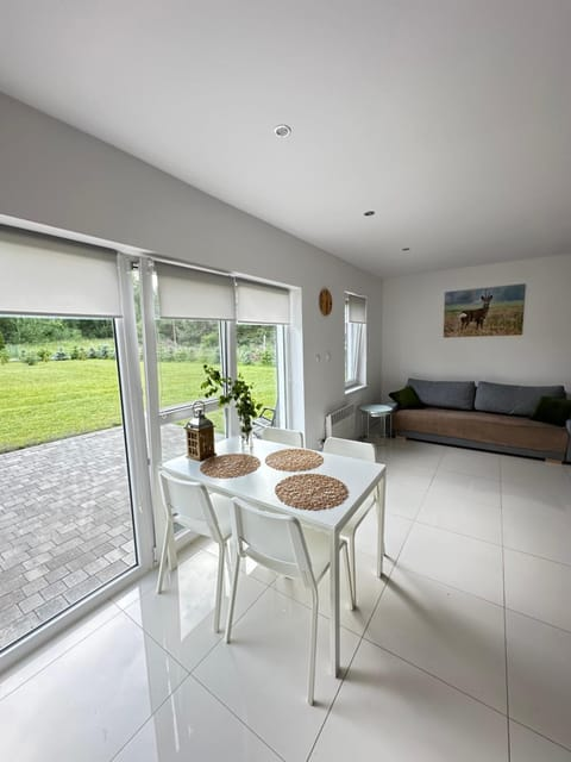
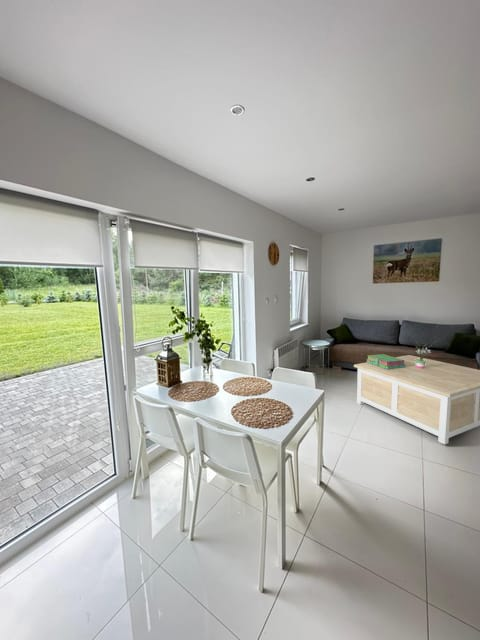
+ potted plant (423, 355)
+ stack of books (385, 361)
+ coffee table (423, 390)
